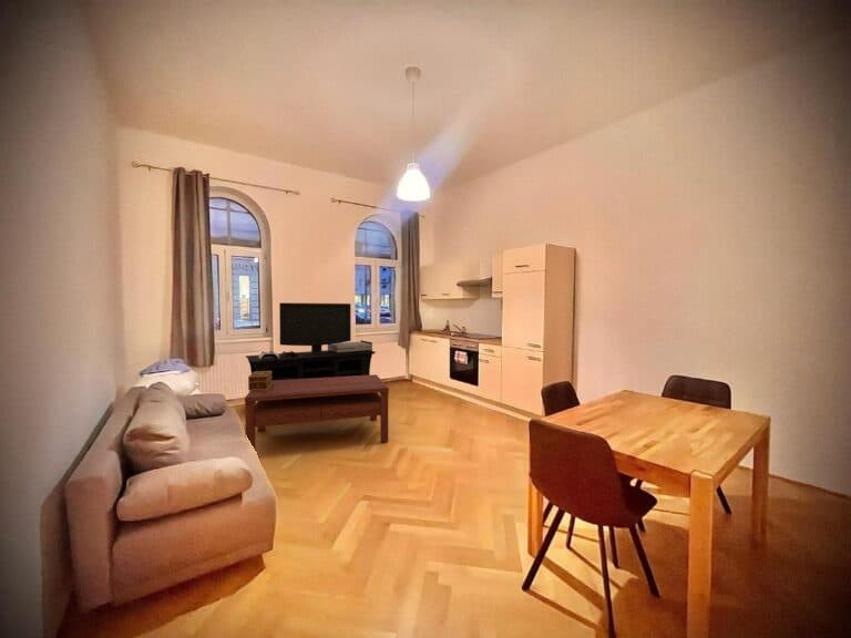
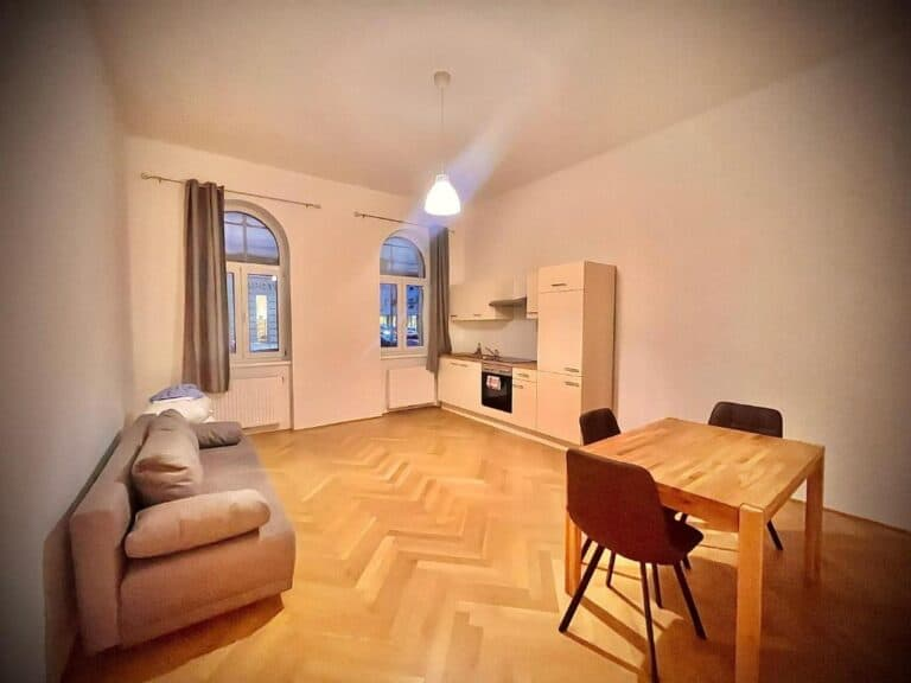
- media console (314, 352)
- coffee table (320, 410)
- decorative box (260, 380)
